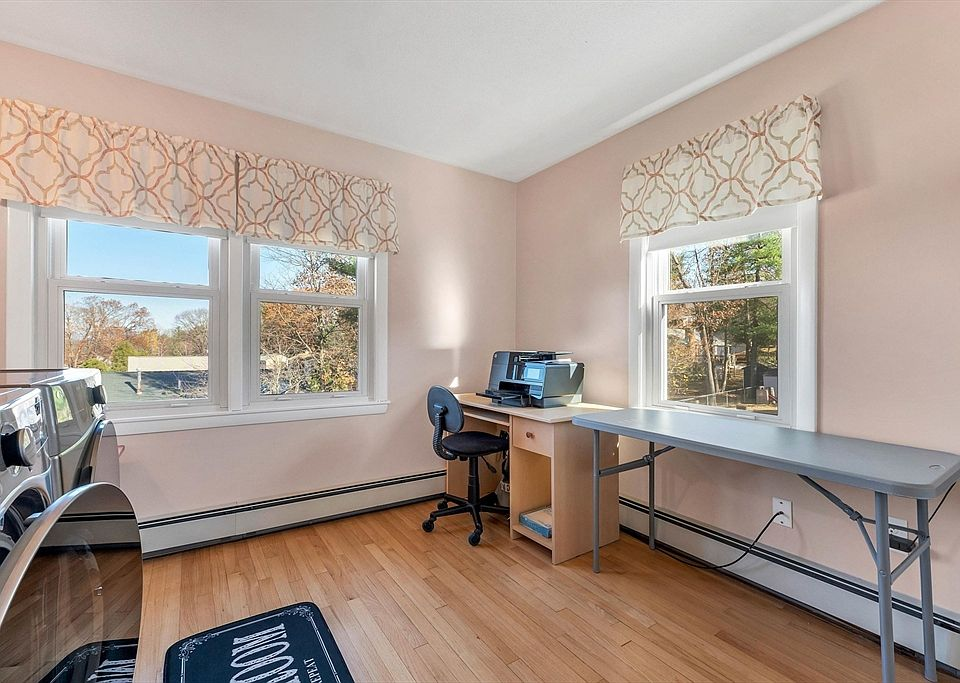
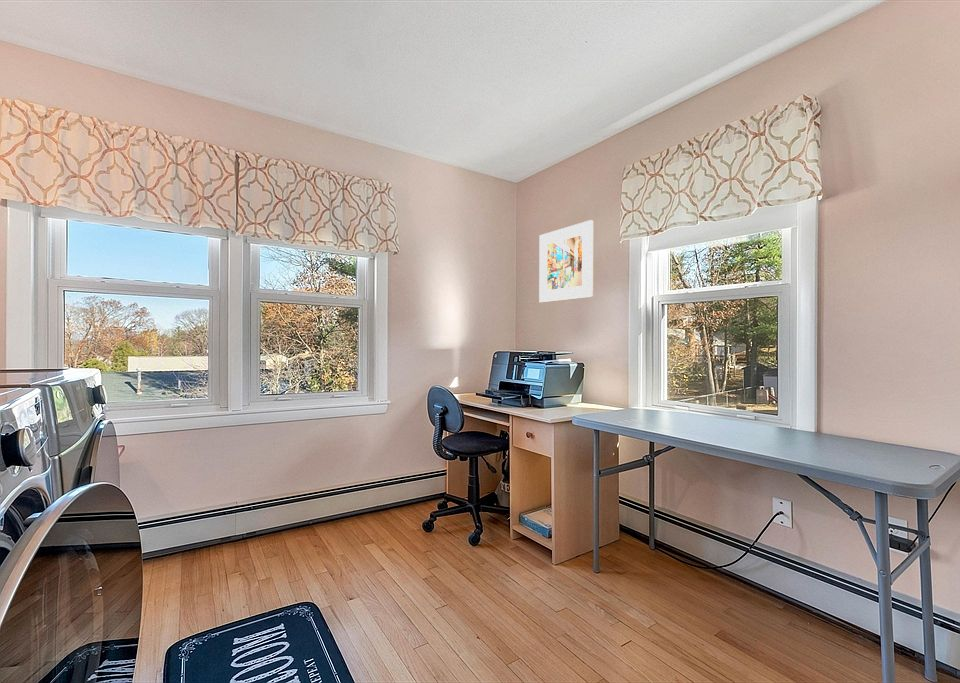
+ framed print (564, 264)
